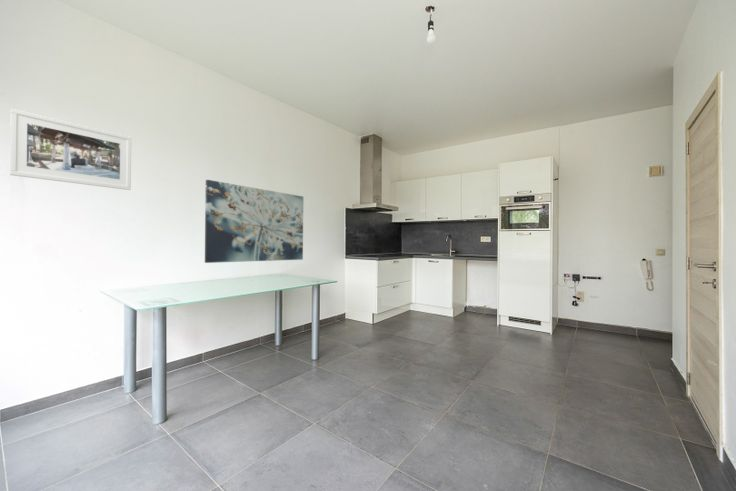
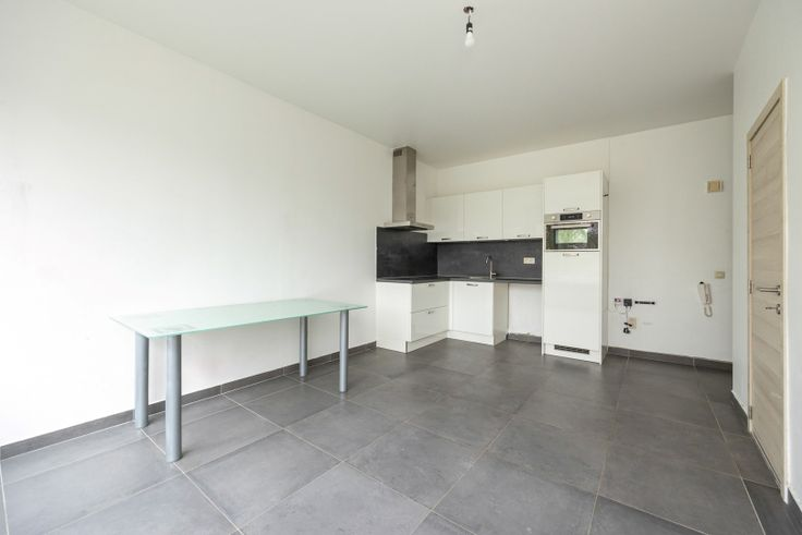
- wall art (260, 225)
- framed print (77, 154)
